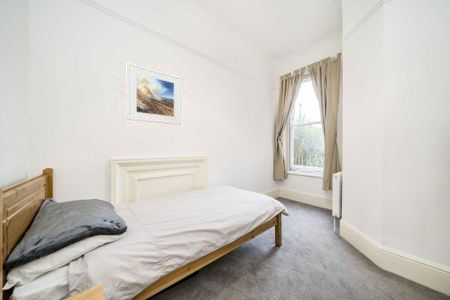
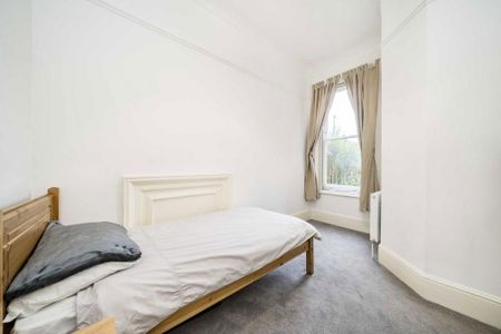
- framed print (156, 96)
